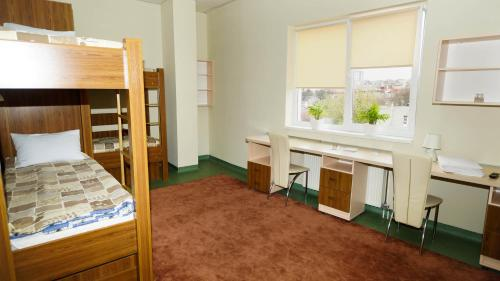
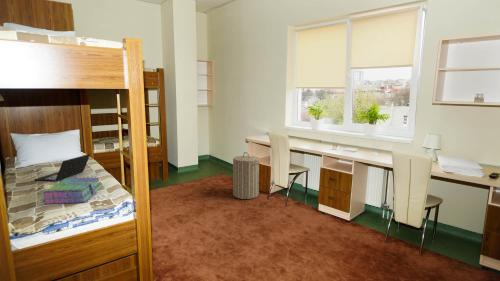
+ laundry hamper (246, 173)
+ laptop (63, 166)
+ stack of books (74, 189)
